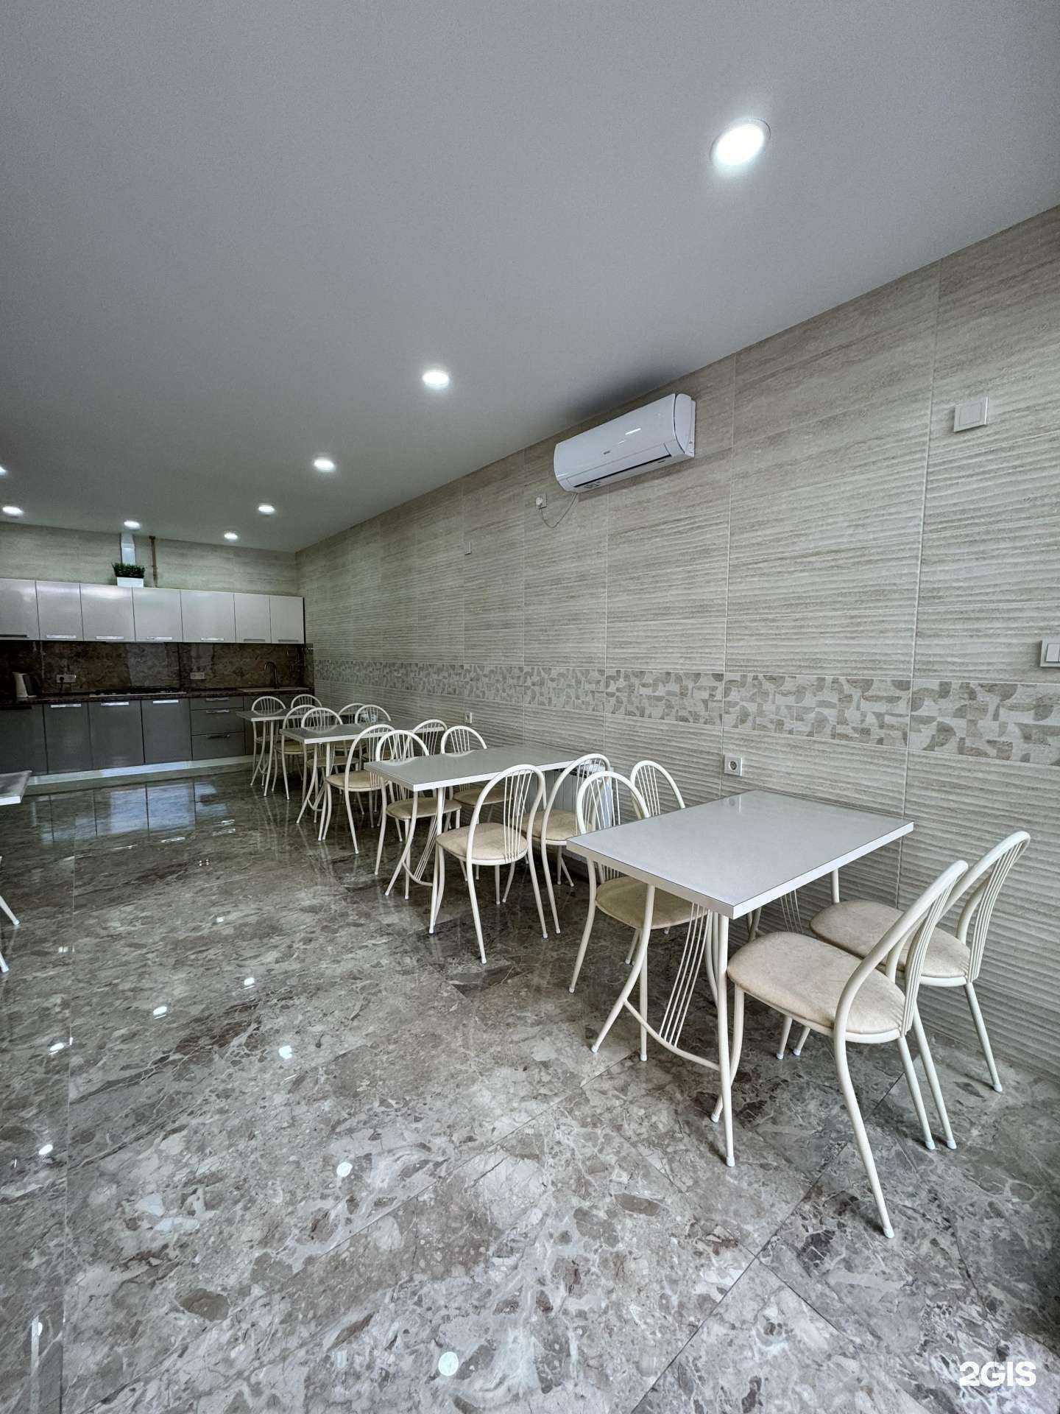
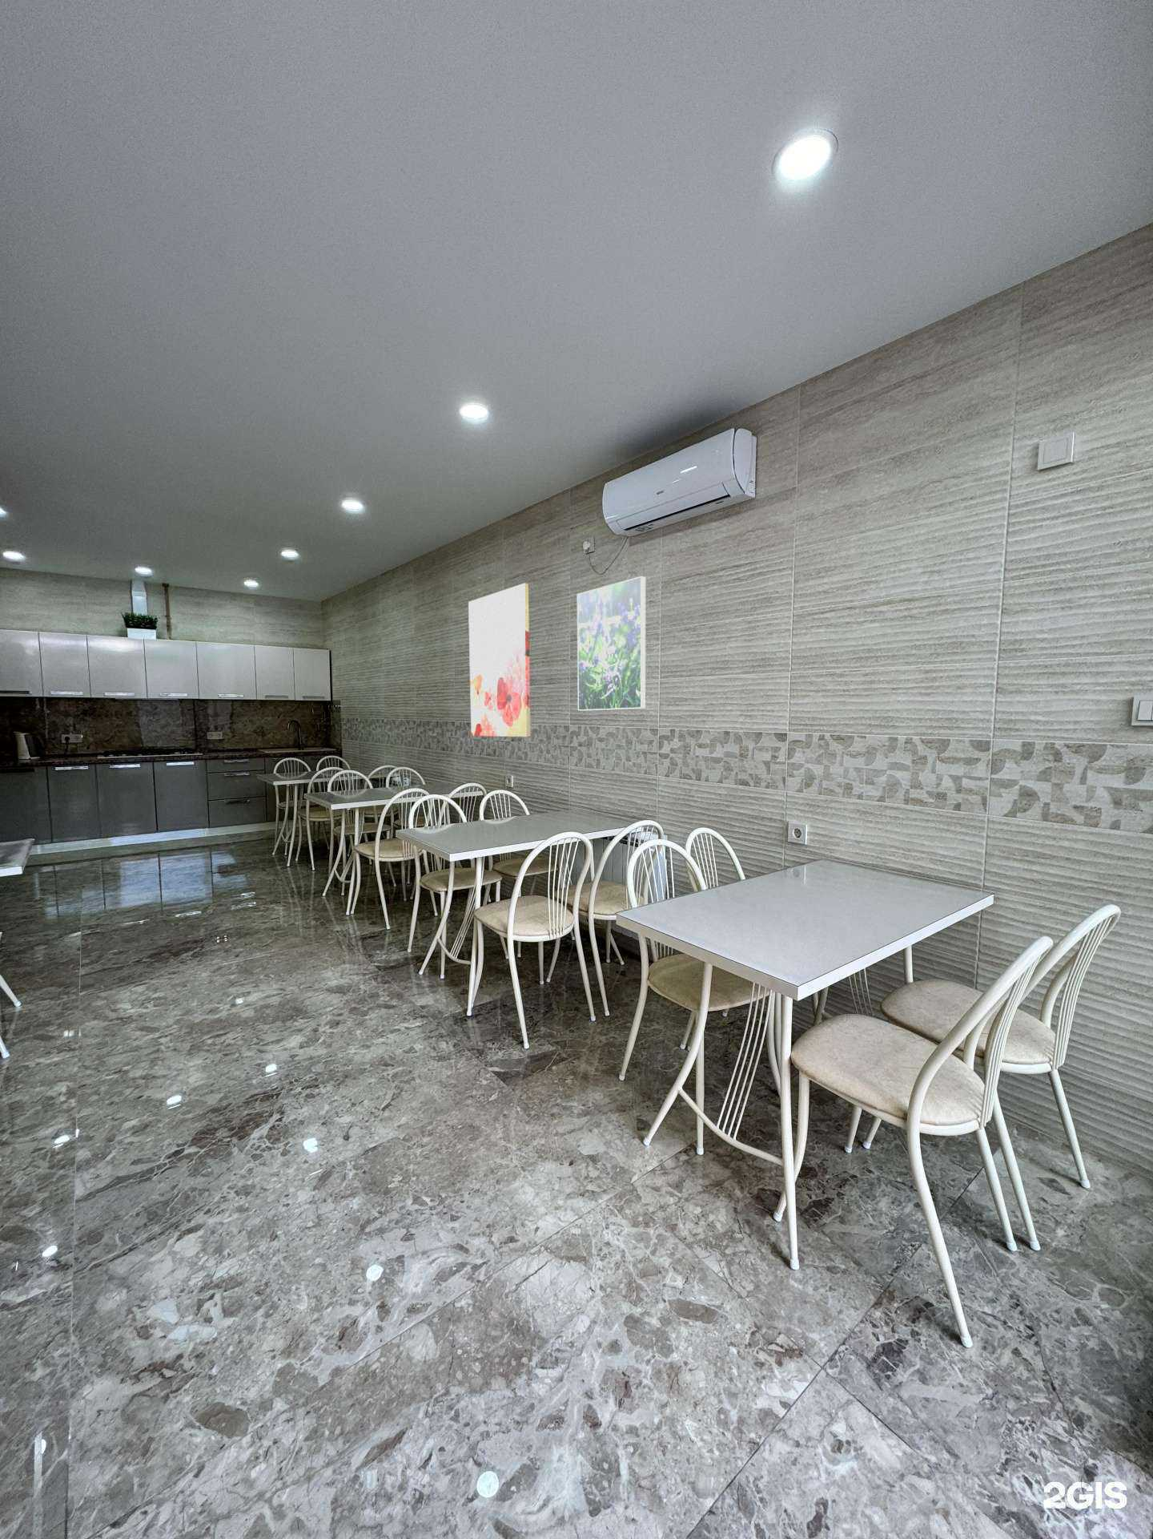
+ wall art (498, 665)
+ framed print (609, 647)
